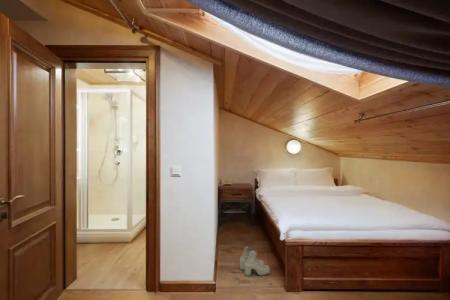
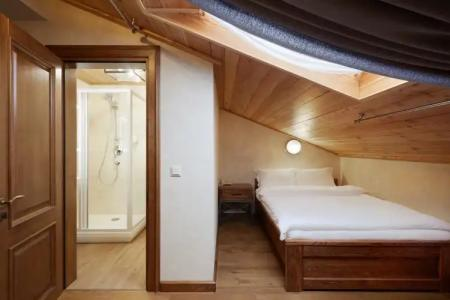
- boots (254, 259)
